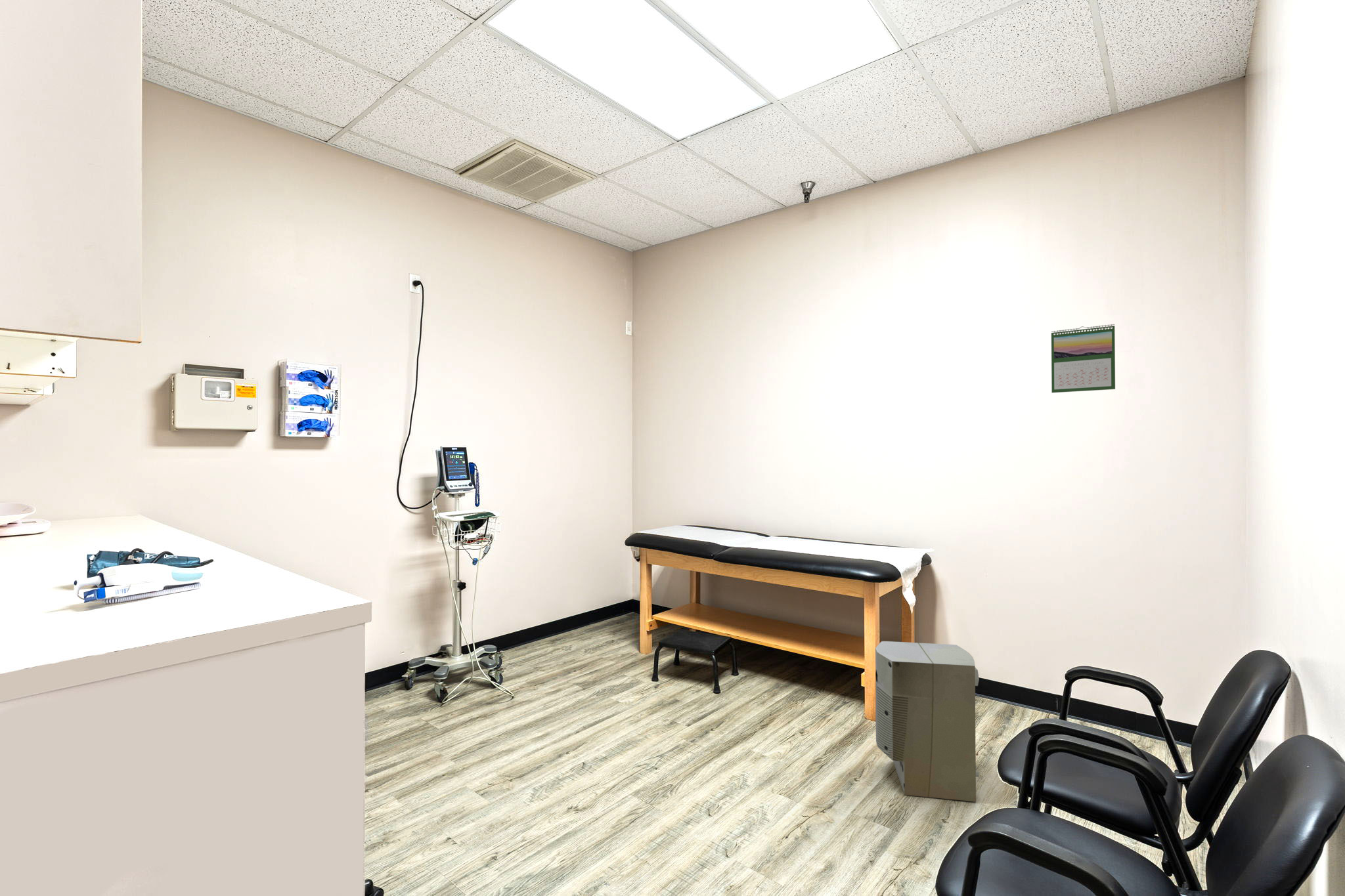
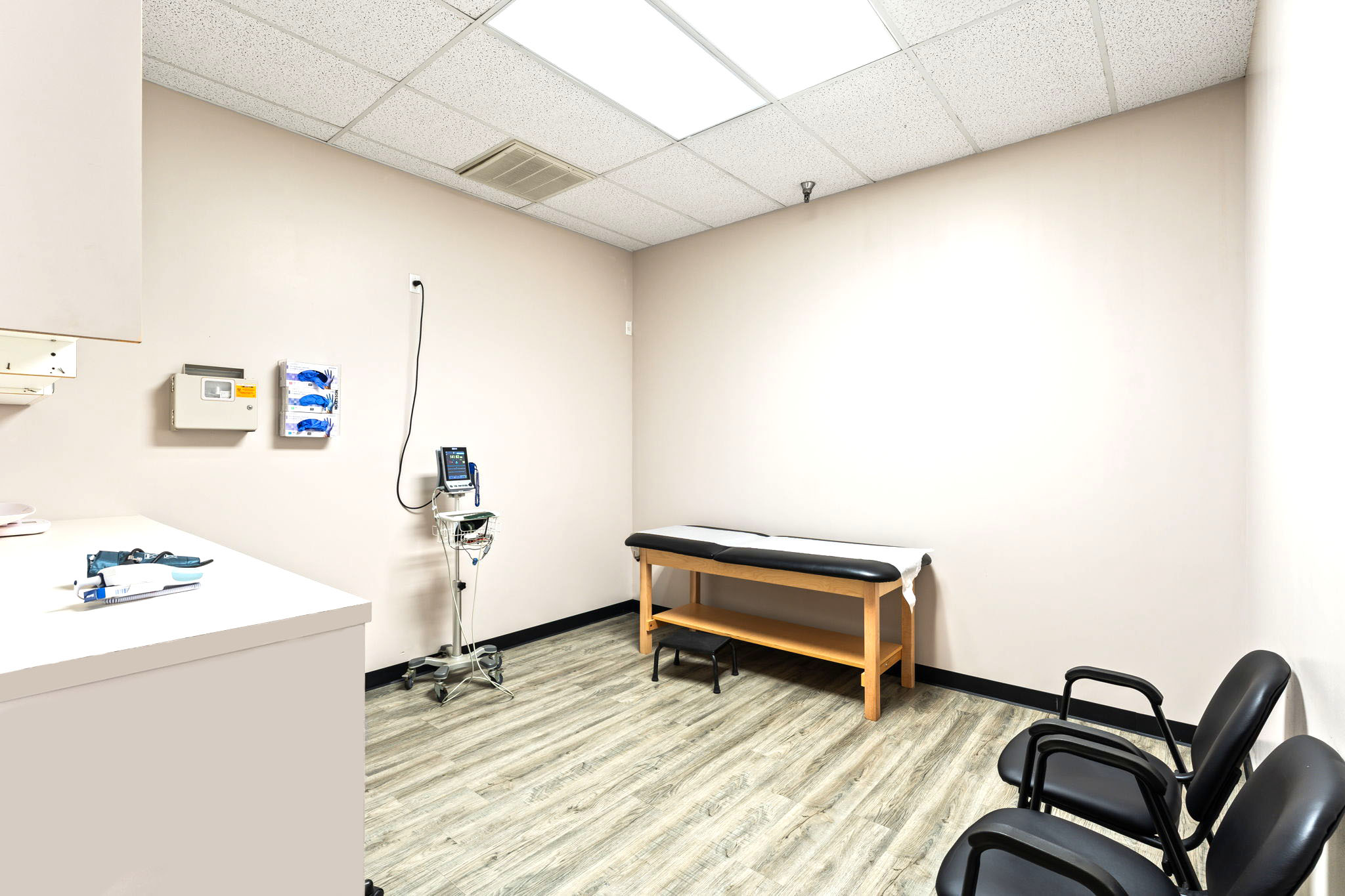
- calendar (1082, 358)
- air purifier (925, 716)
